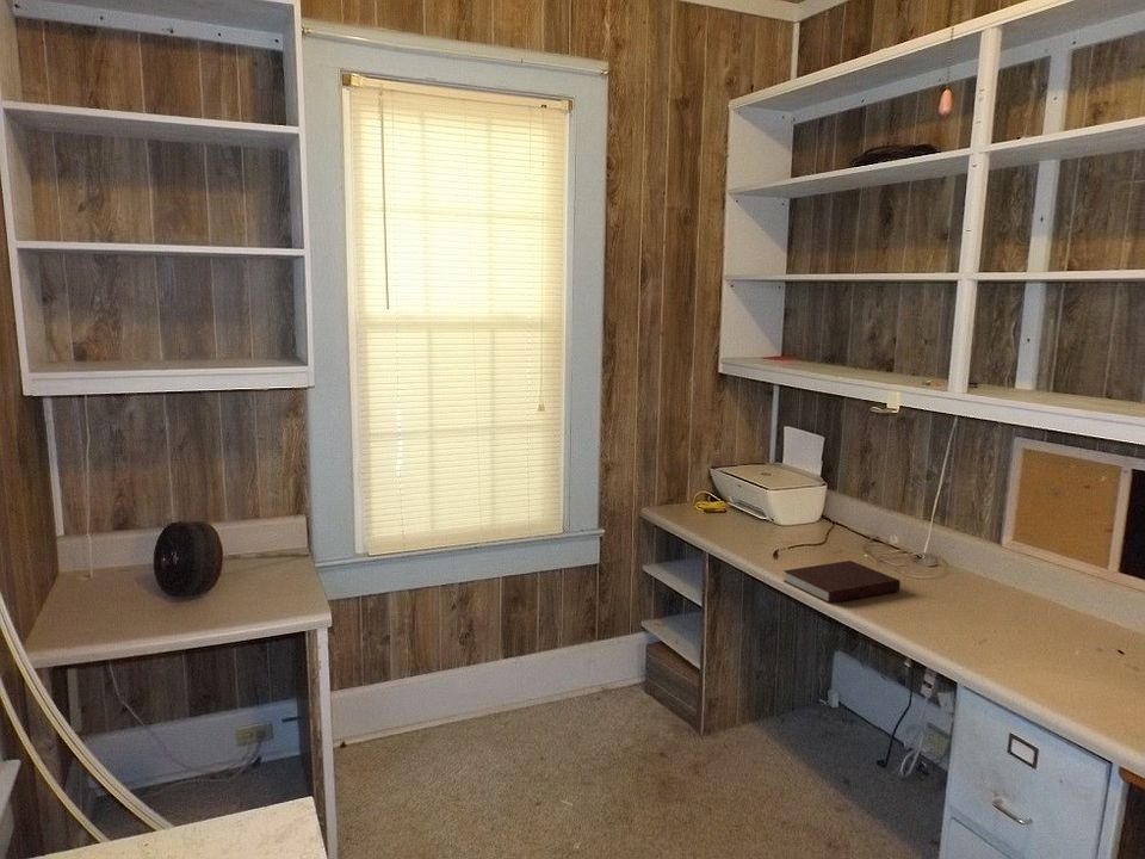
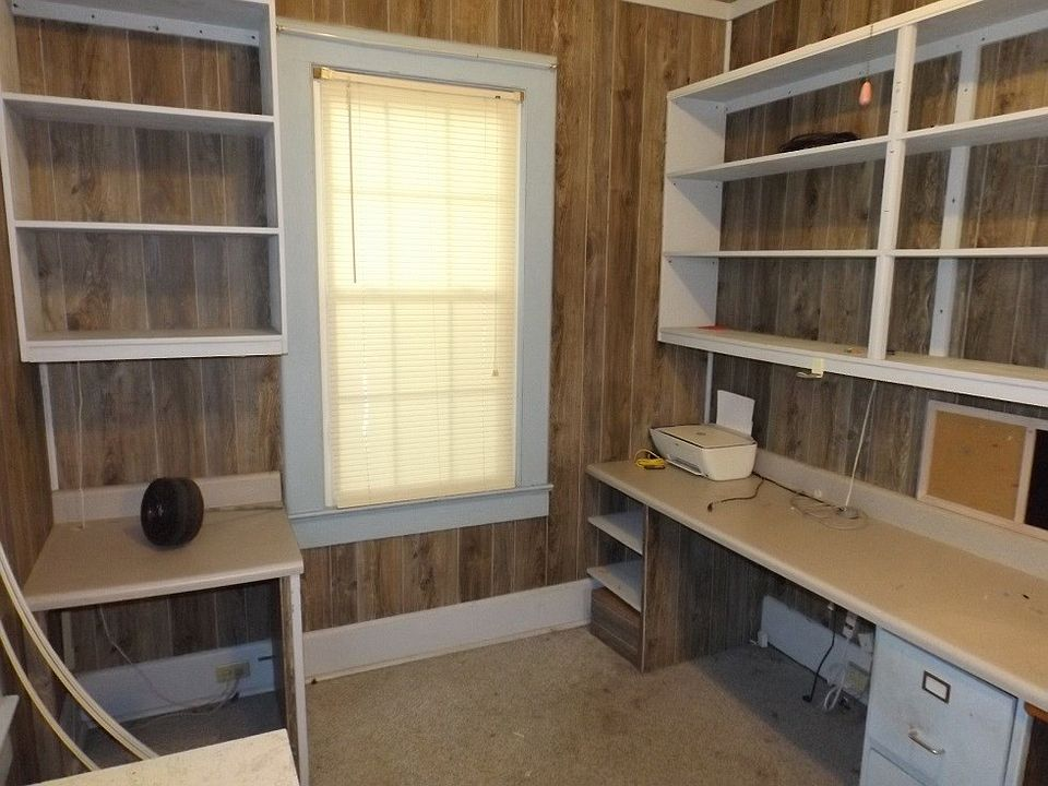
- notebook (840, 580)
